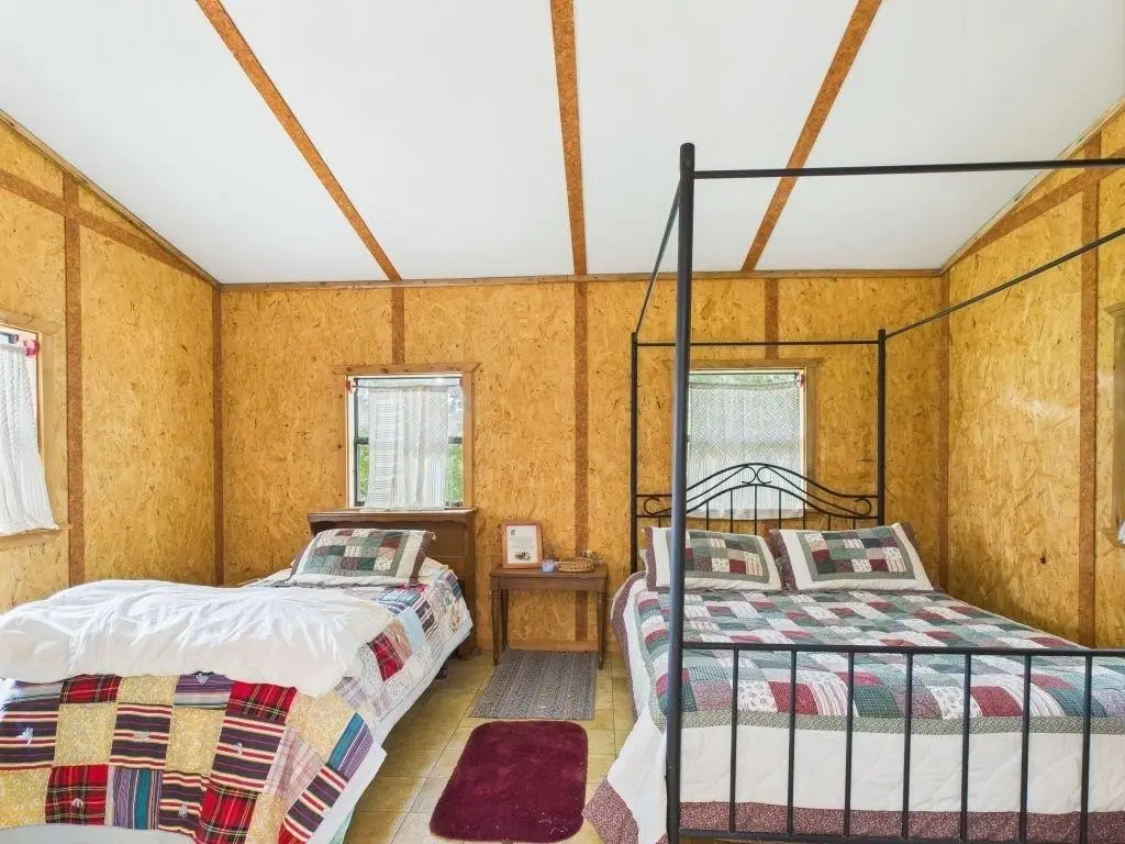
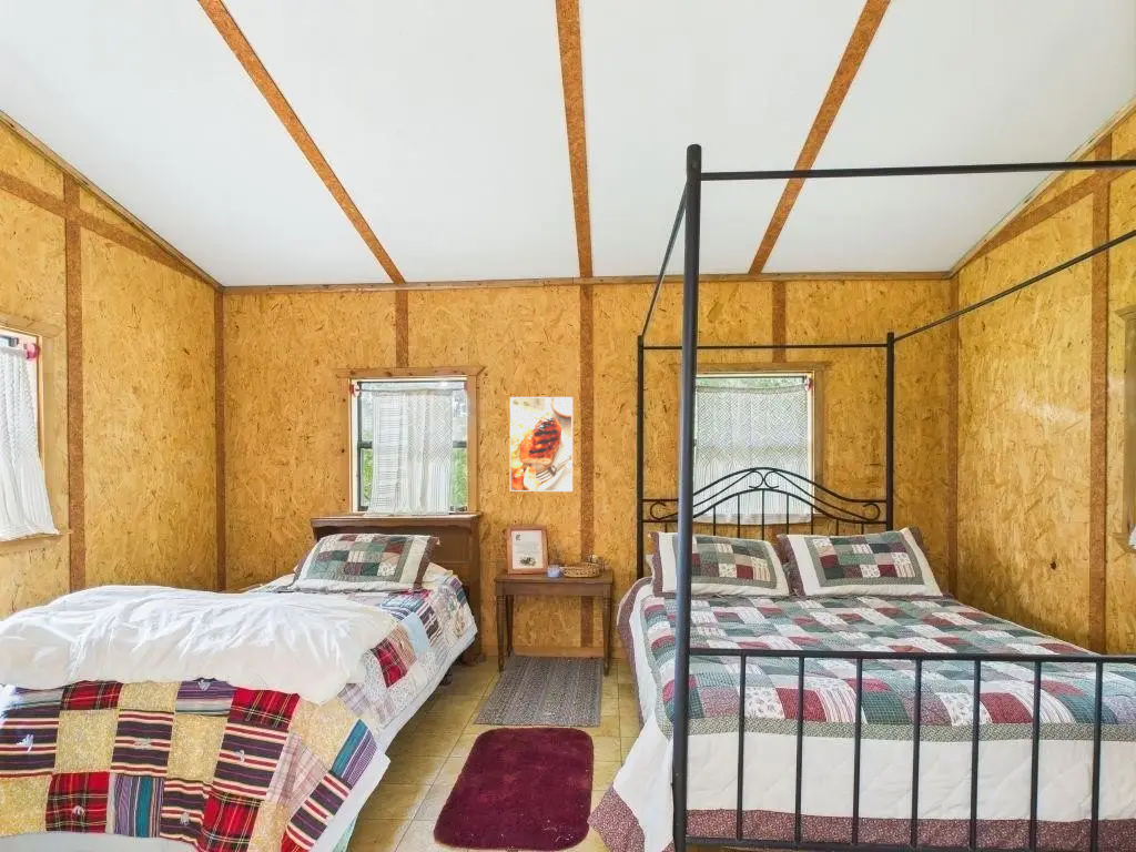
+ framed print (540, 444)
